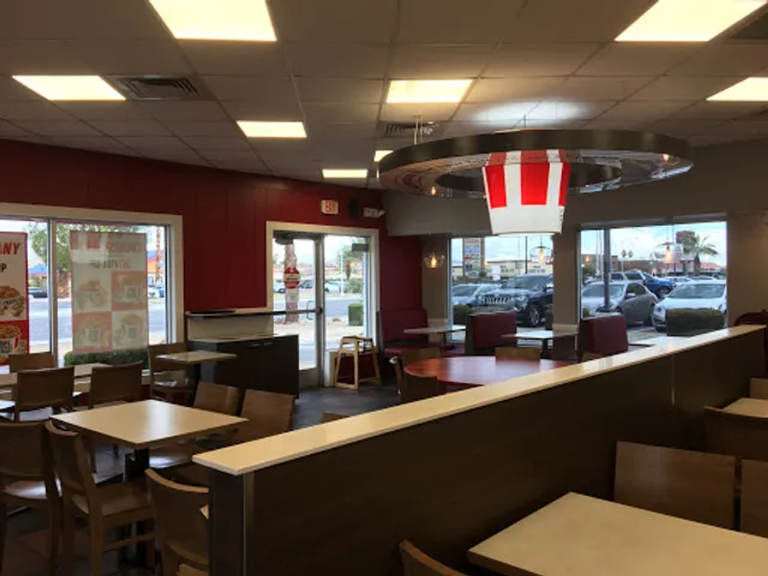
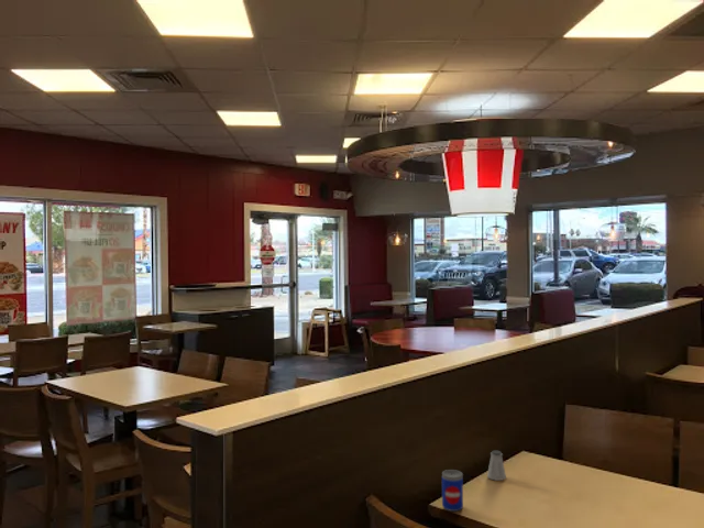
+ saltshaker (496, 464)
+ beer can (452, 491)
